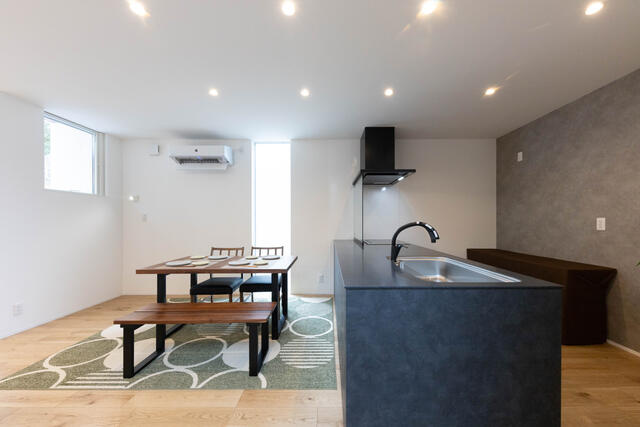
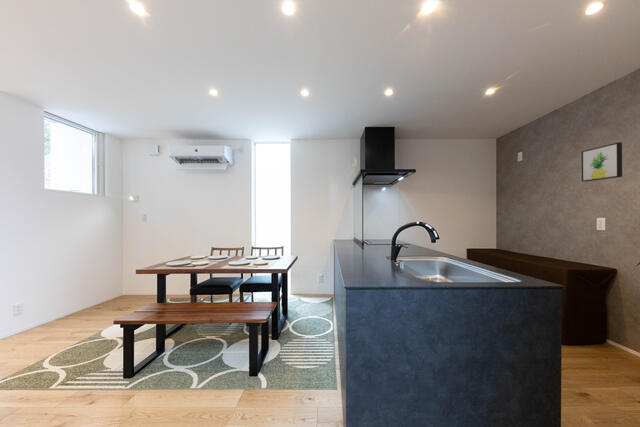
+ wall art (600, 163)
